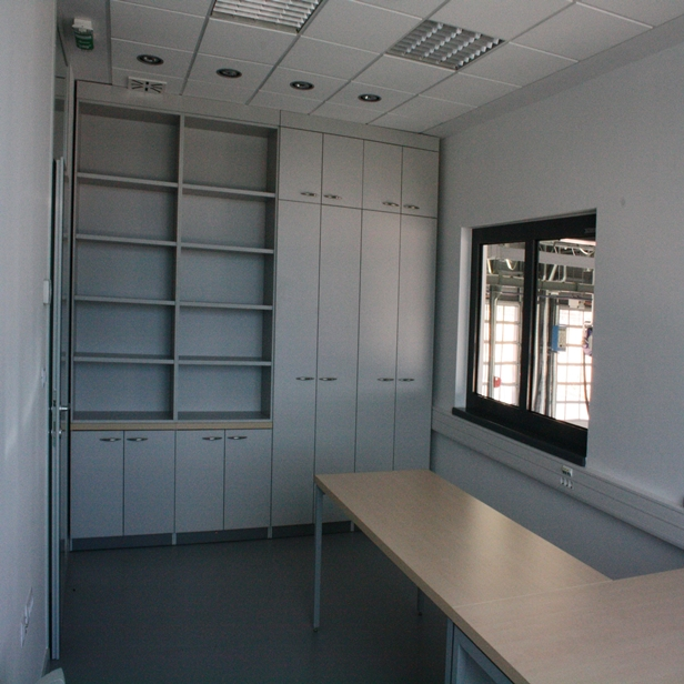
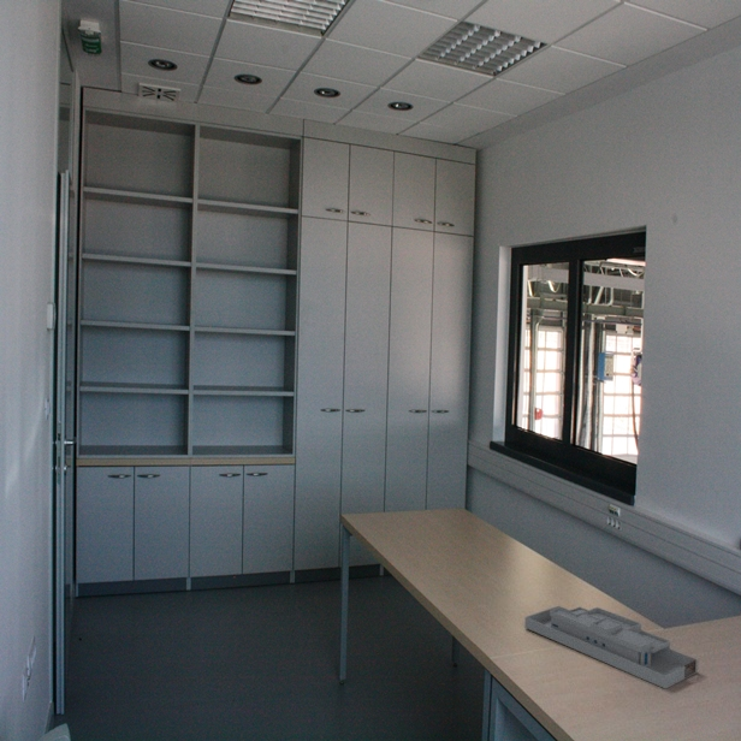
+ desk organizer (605, 633)
